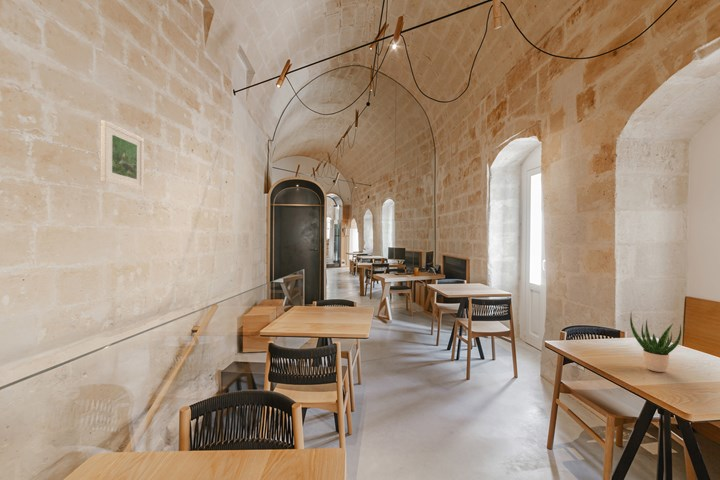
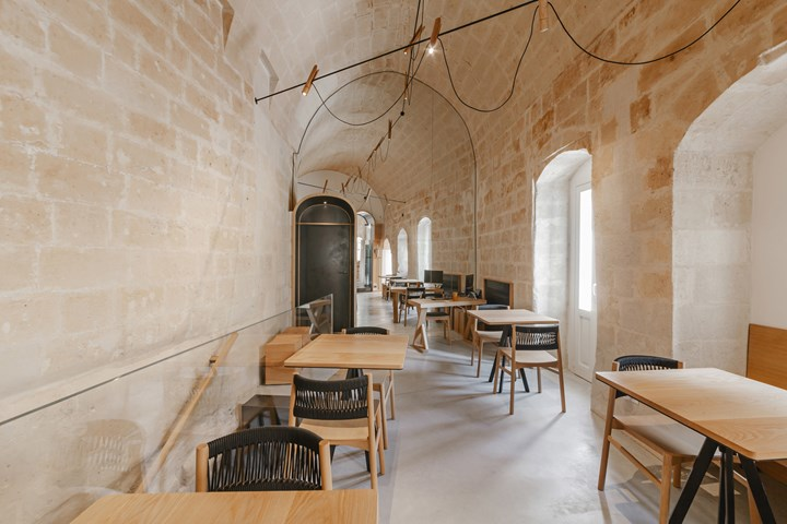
- potted plant (654, 341)
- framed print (124, 158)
